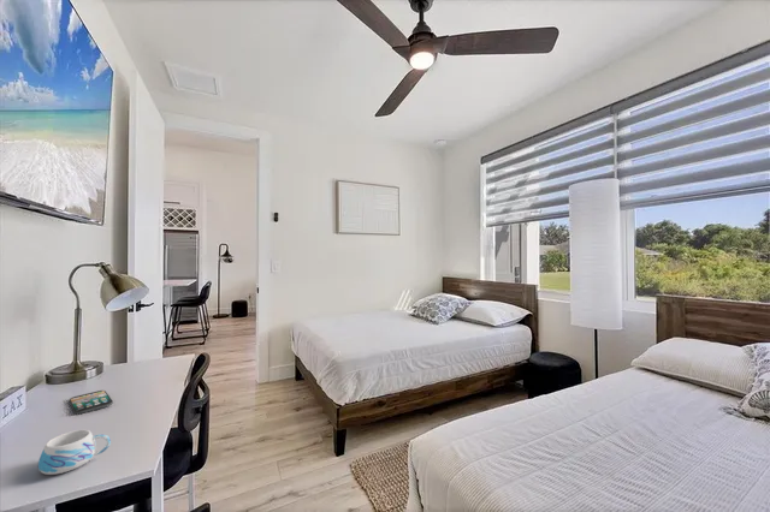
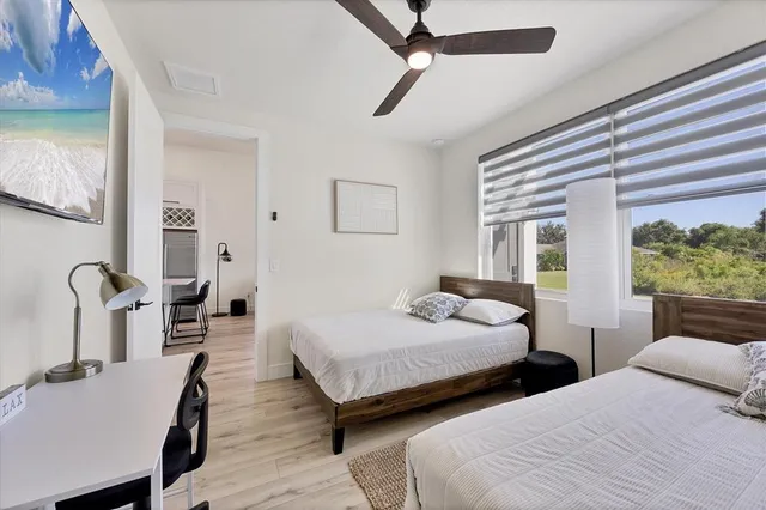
- mug (76, 448)
- smartphone (90, 400)
